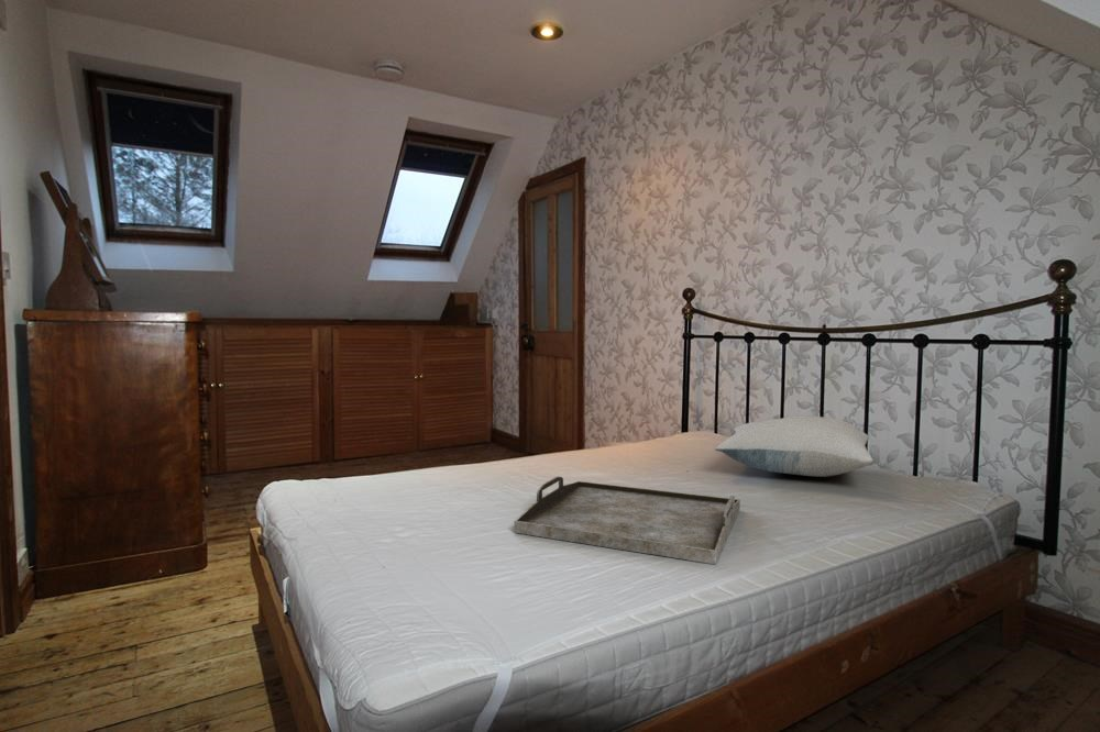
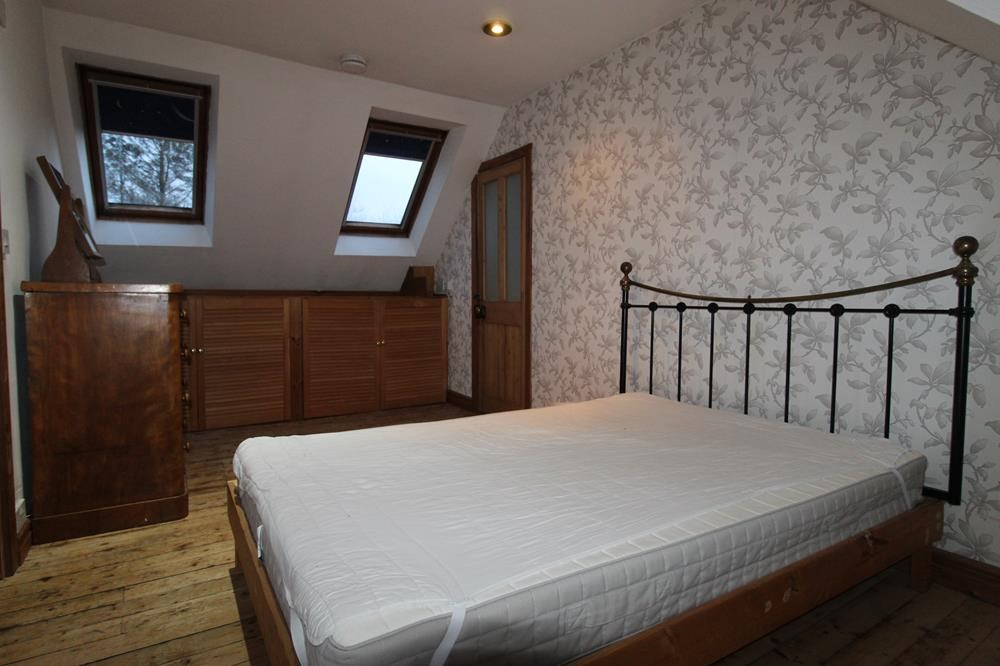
- pillow (794, 444)
- serving tray (634, 504)
